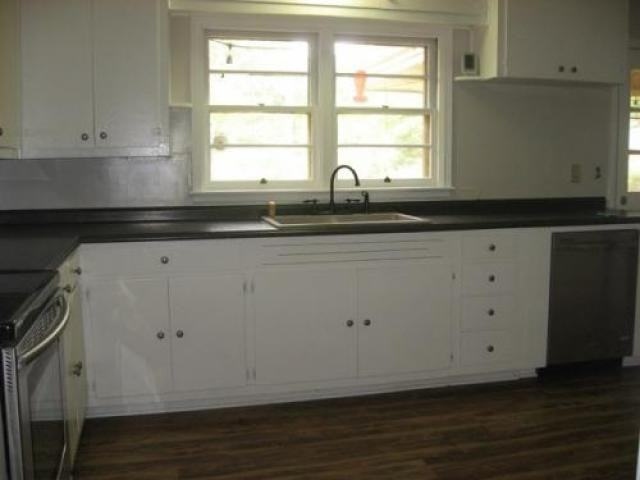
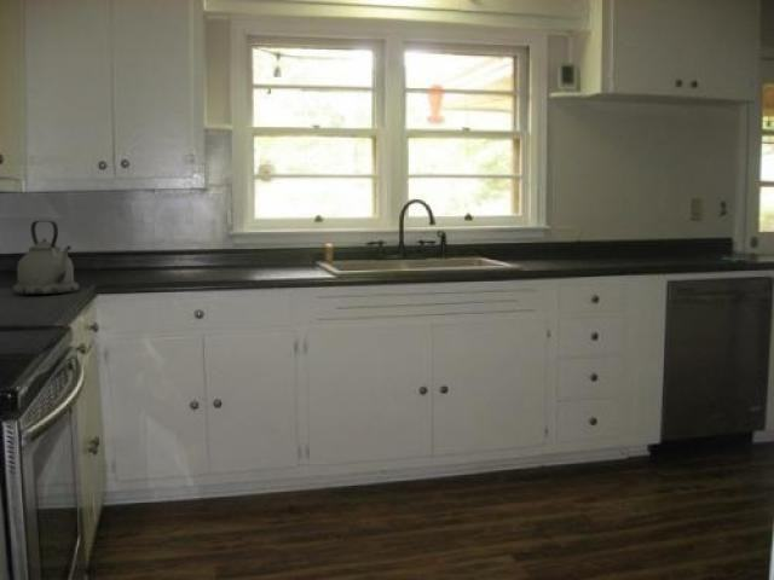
+ kettle (48, 256)
